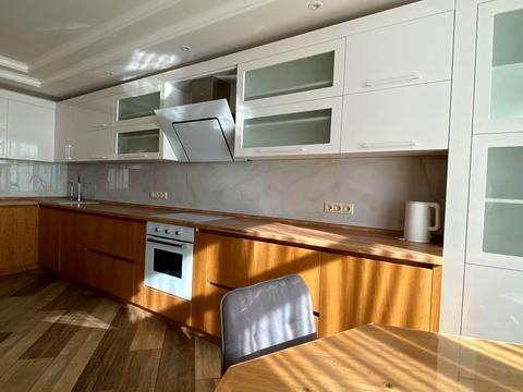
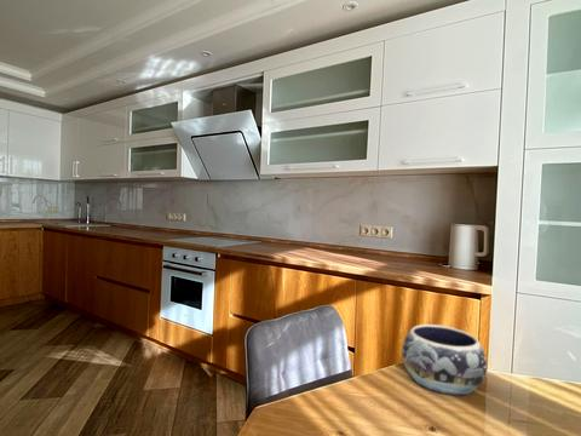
+ decorative bowl (442, 357)
